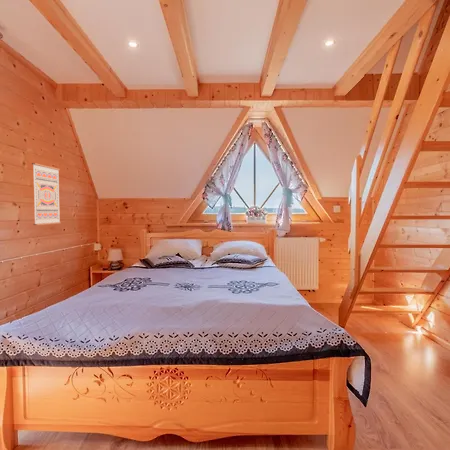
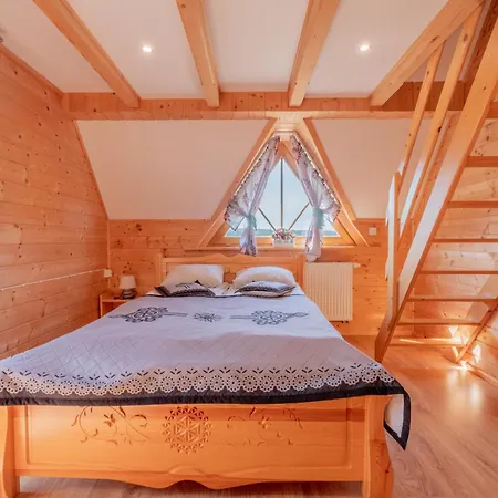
- wall art (47, 195)
